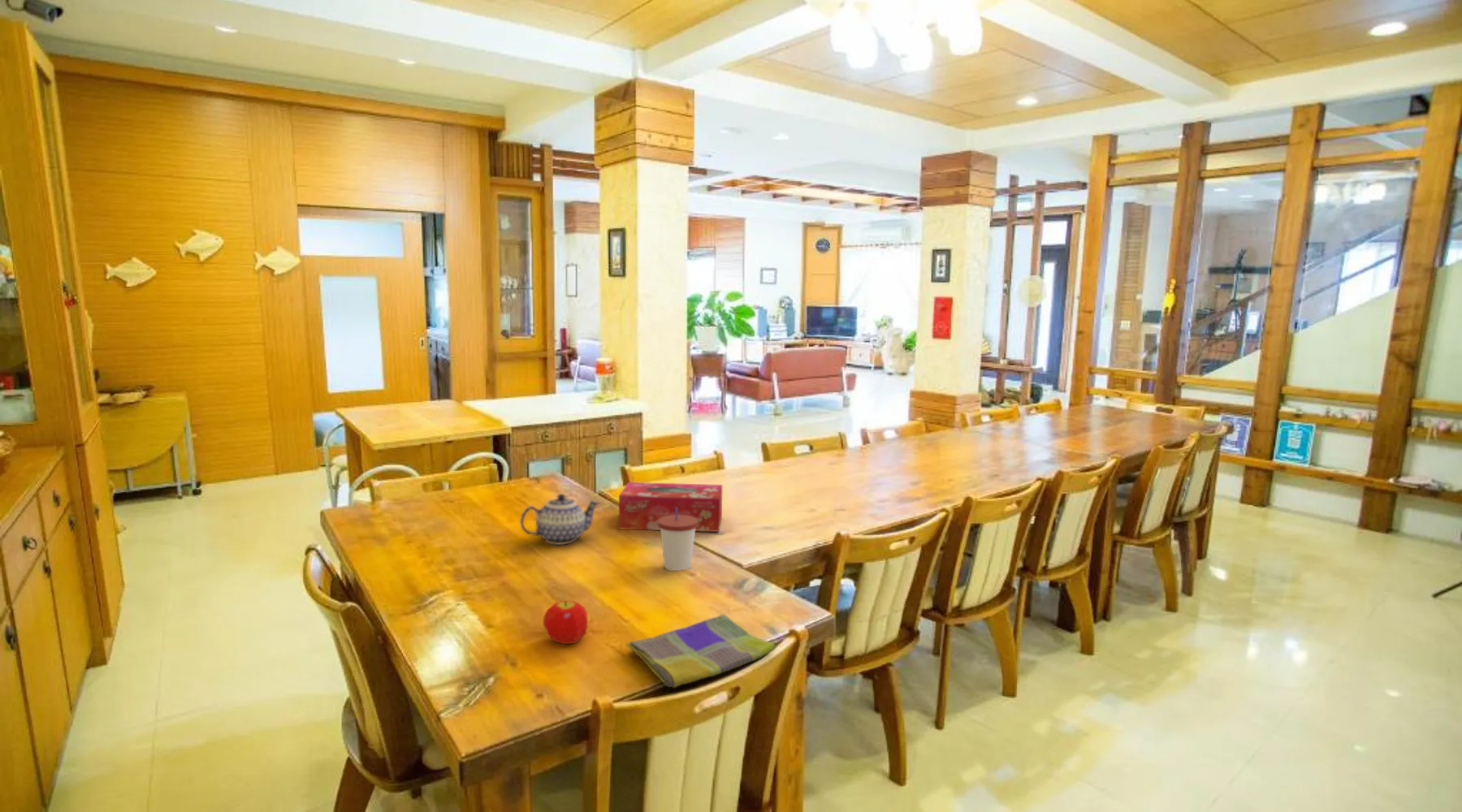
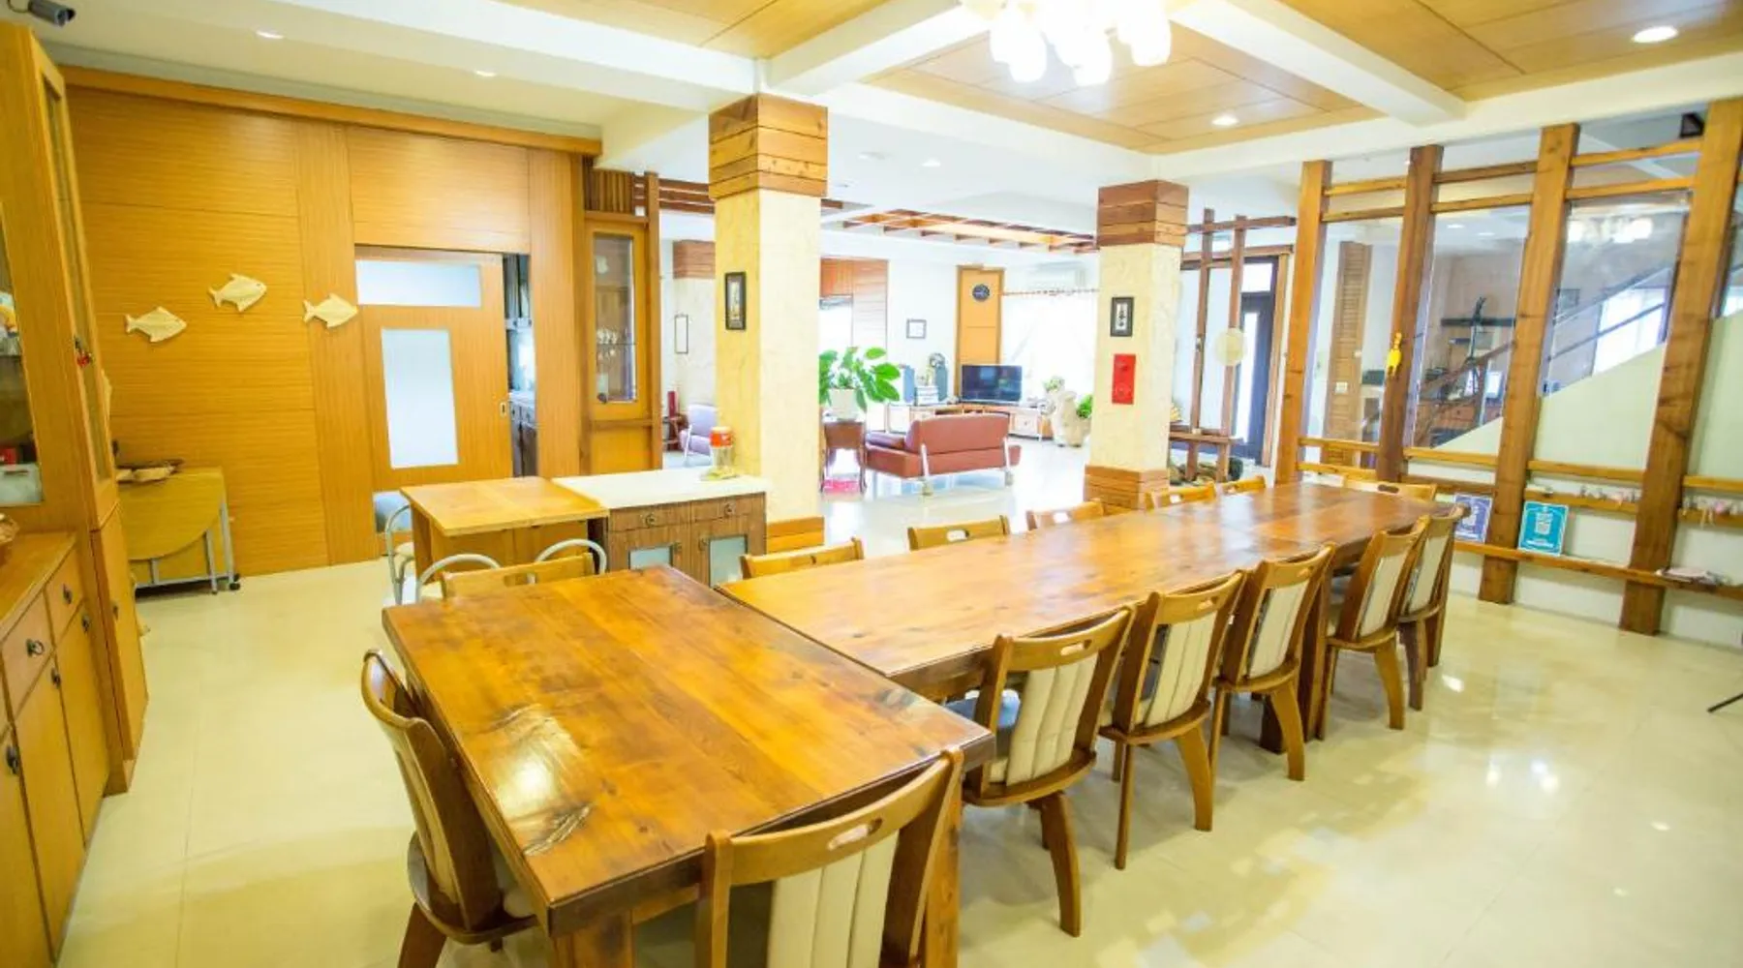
- cup (677, 538)
- teapot (560, 516)
- fruit (567, 619)
- tissue box (672, 506)
- dish towel (700, 647)
